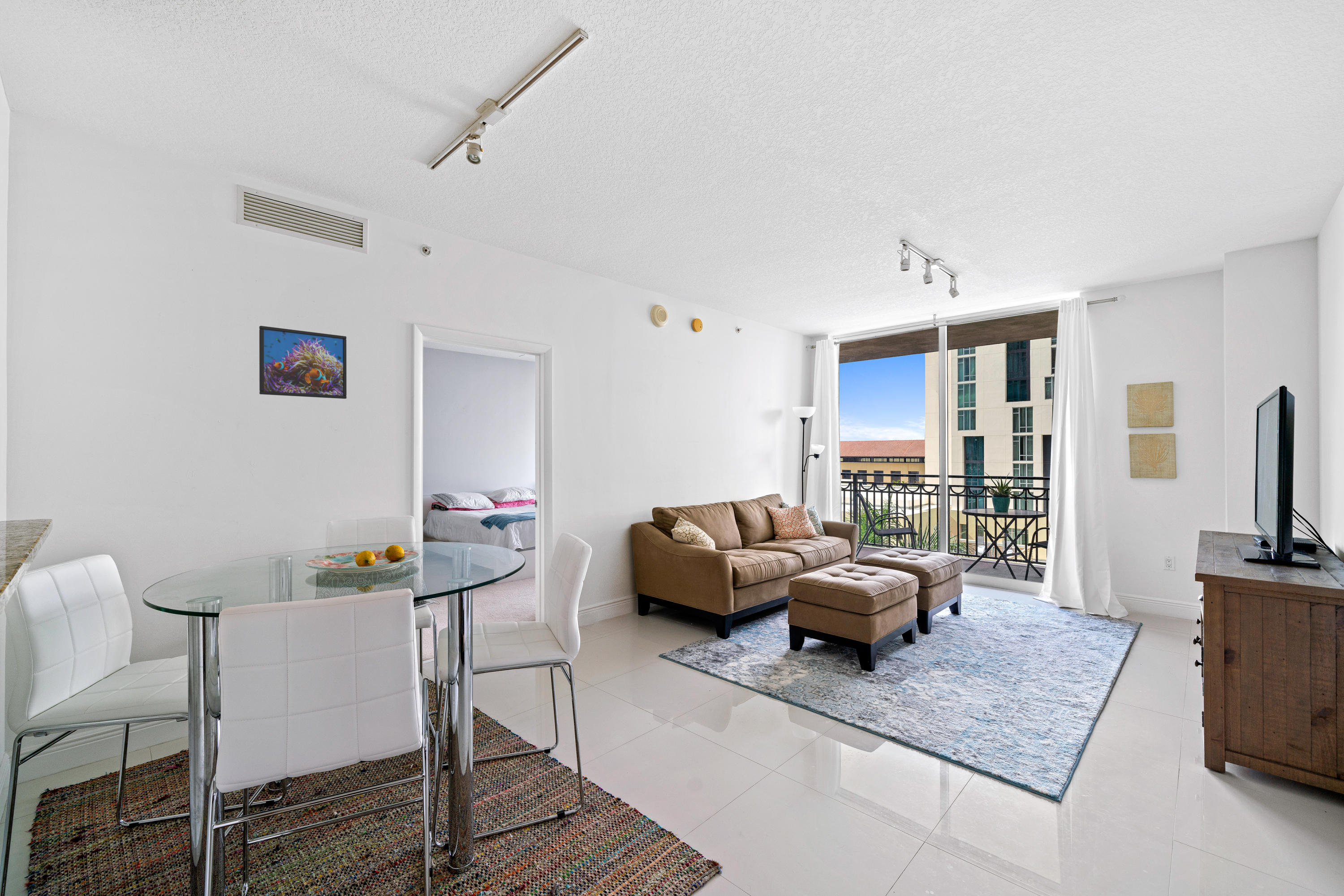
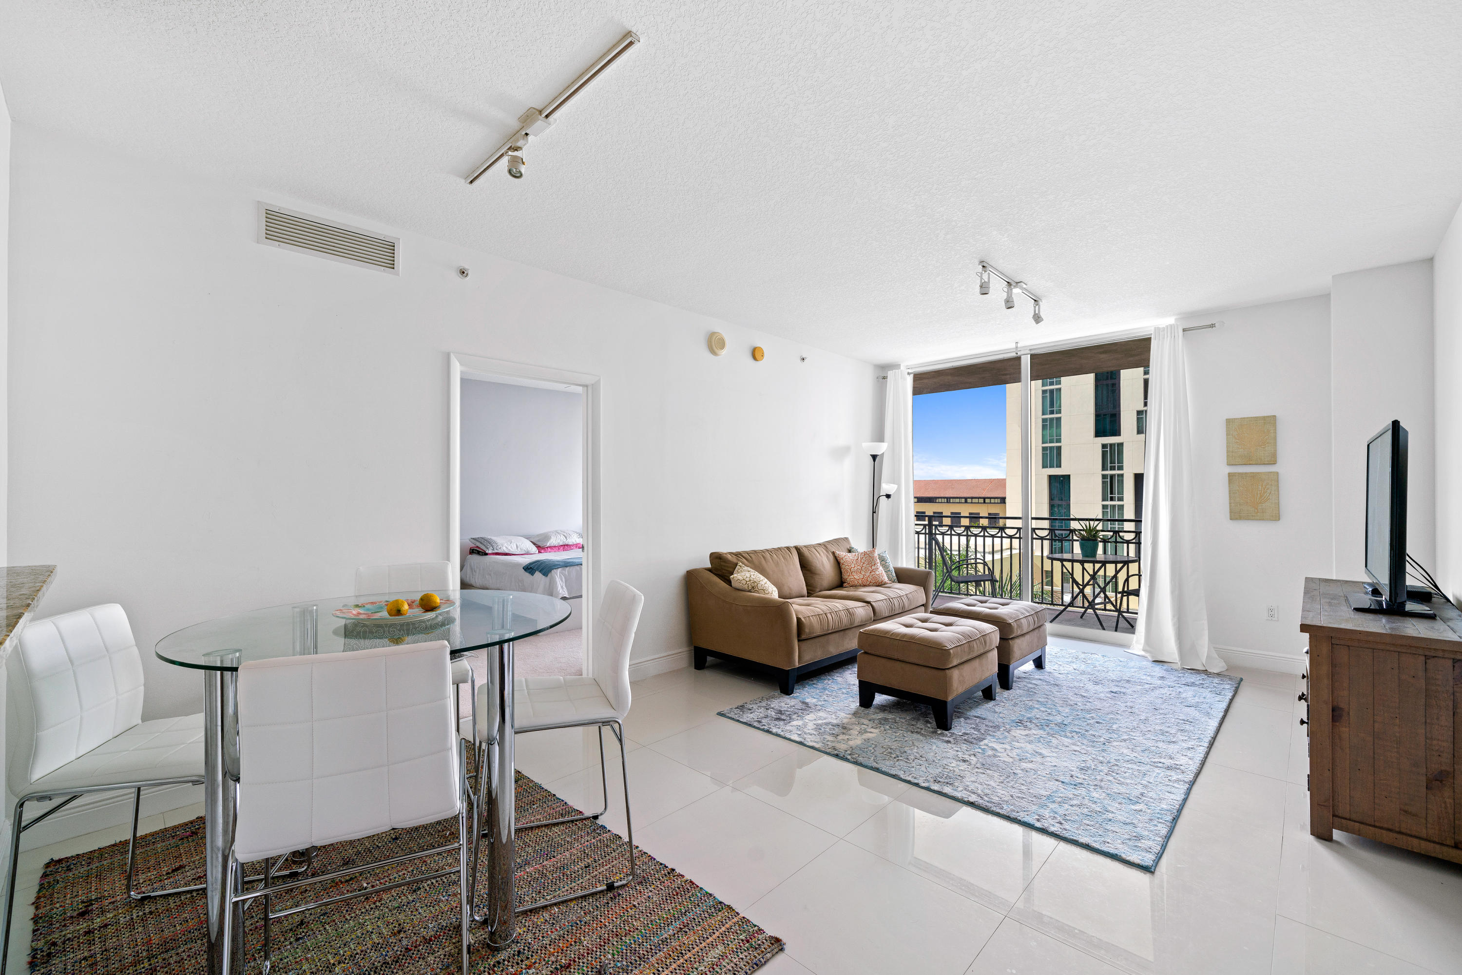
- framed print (305, 364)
